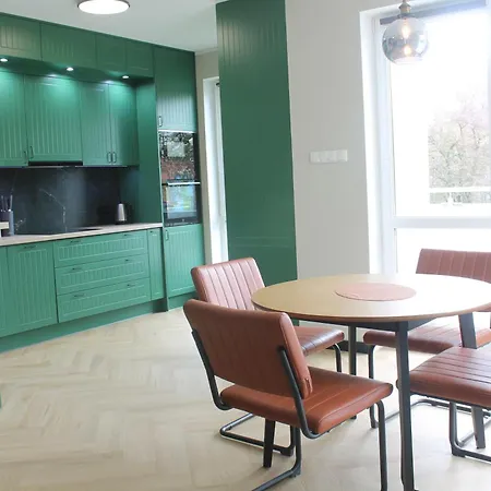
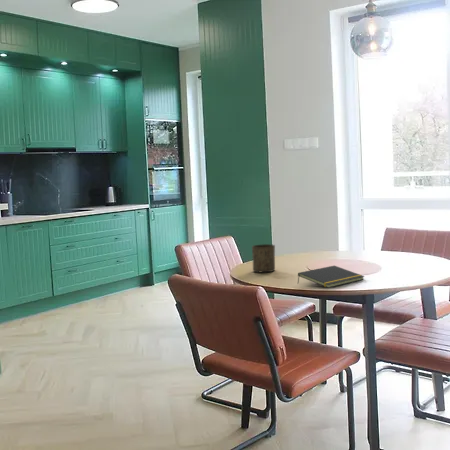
+ cup (263, 258)
+ notepad (331, 276)
